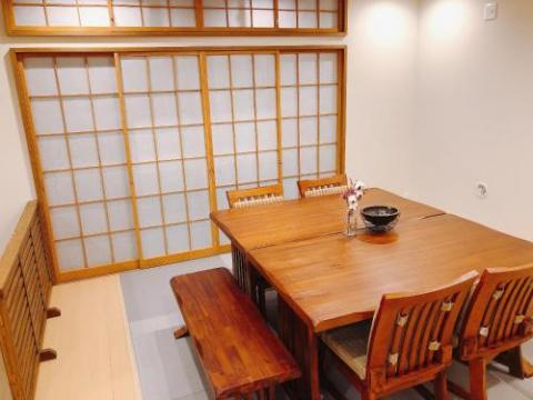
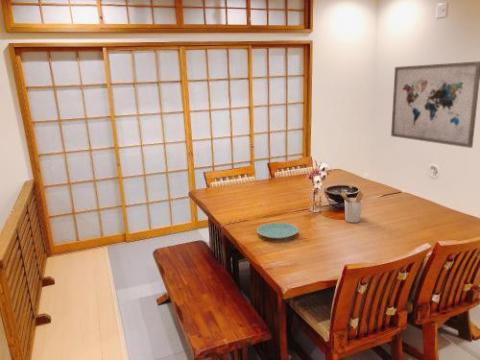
+ plate (277, 231)
+ wall art (430, 103)
+ utensil holder (349, 206)
